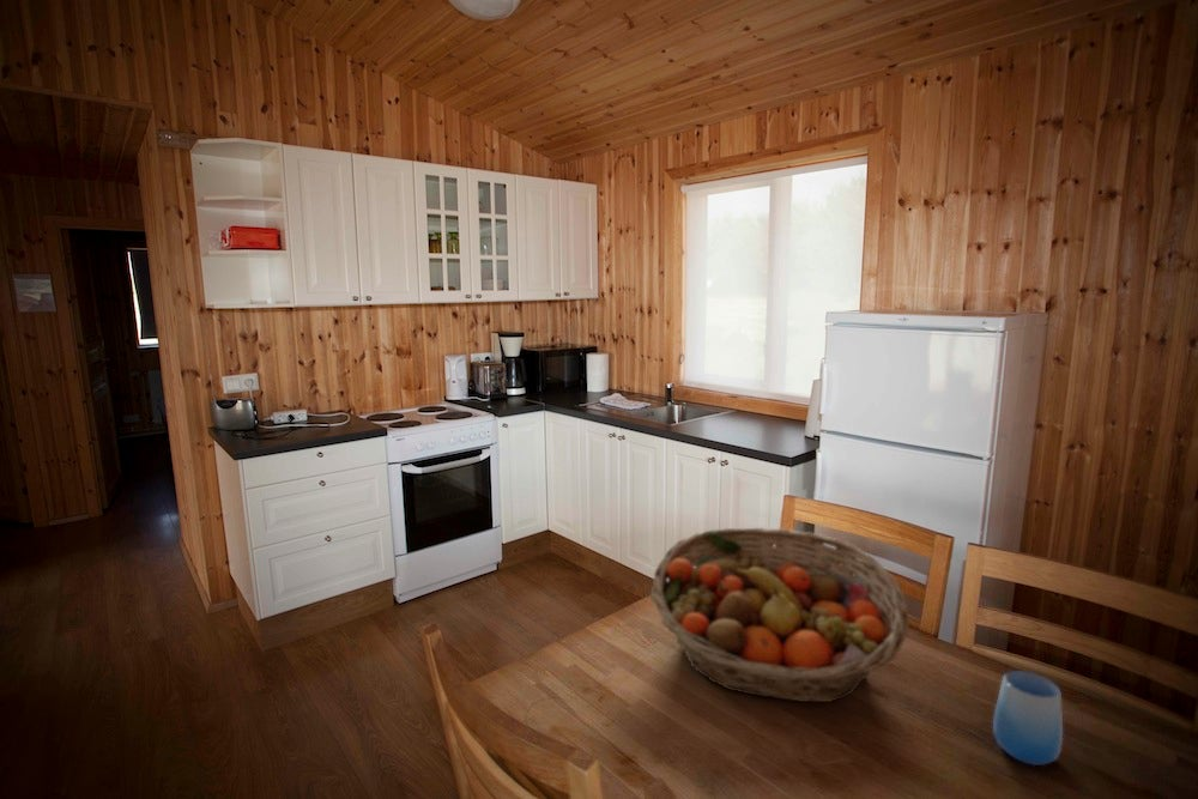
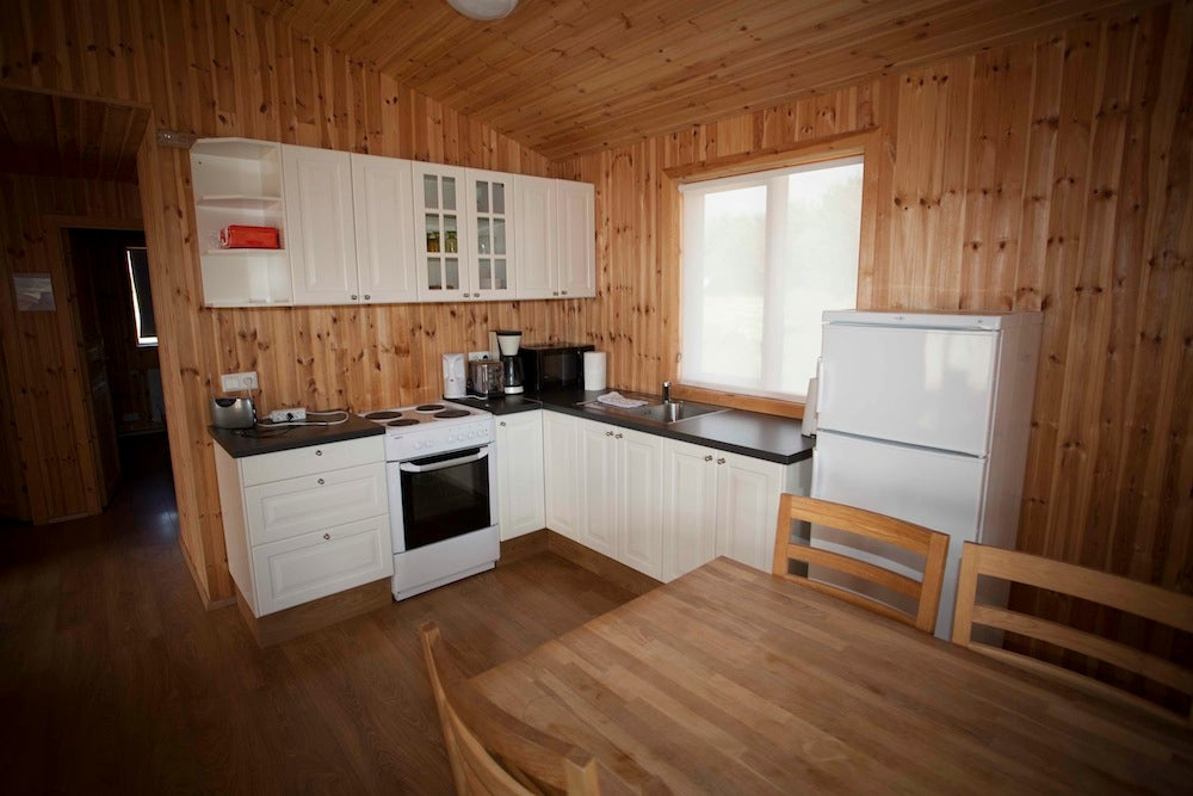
- cup (1028, 716)
- fruit basket (772, 607)
